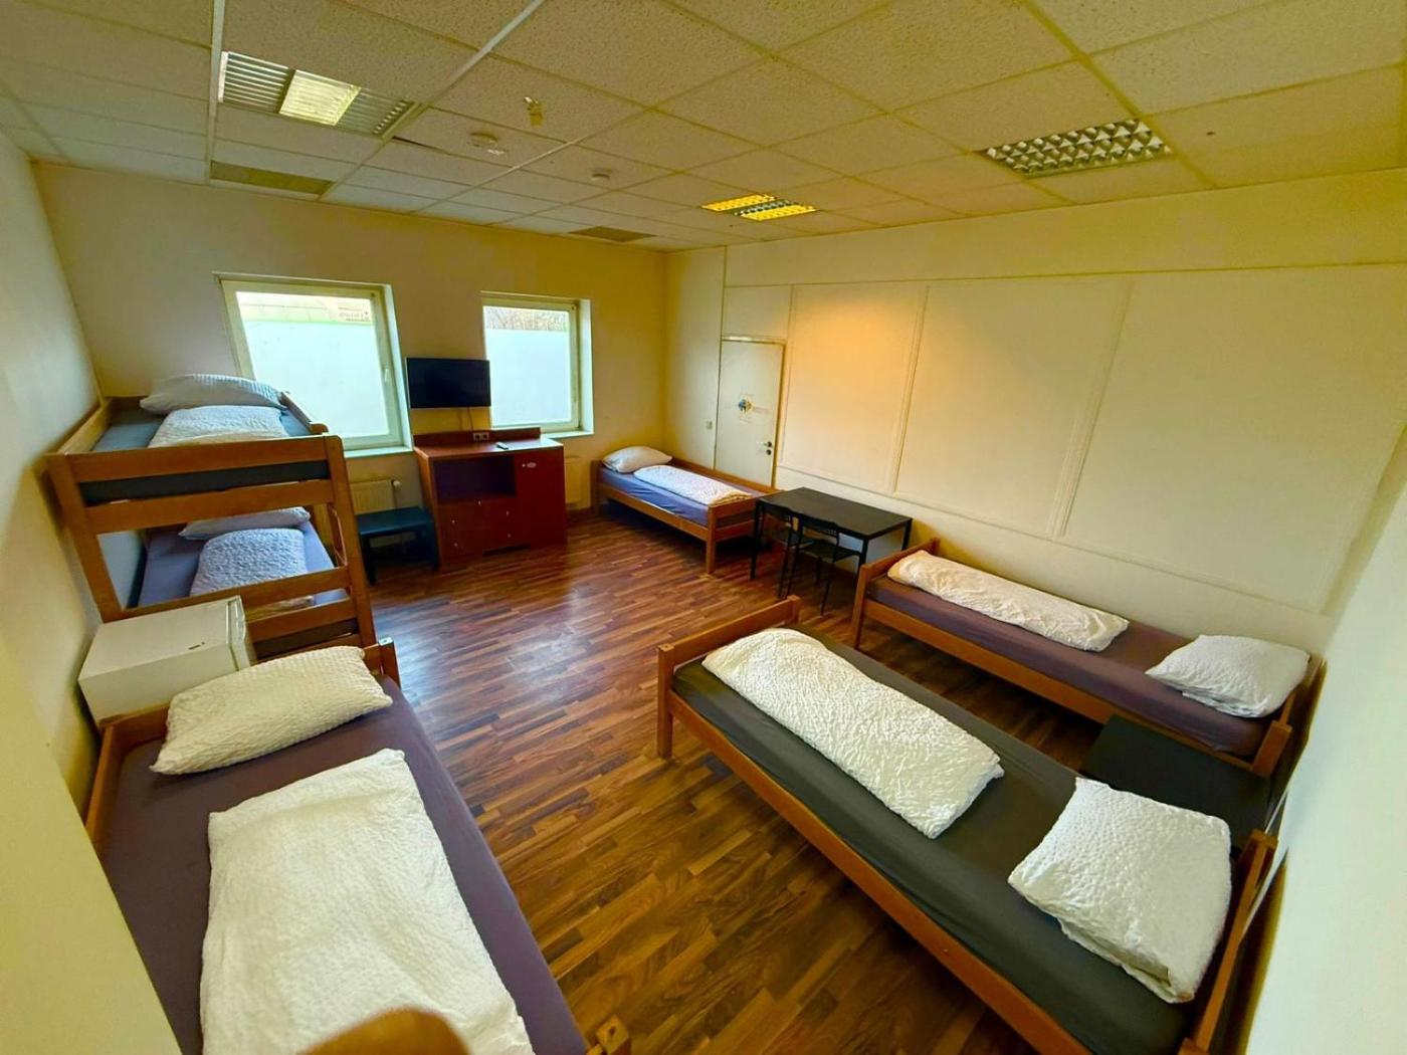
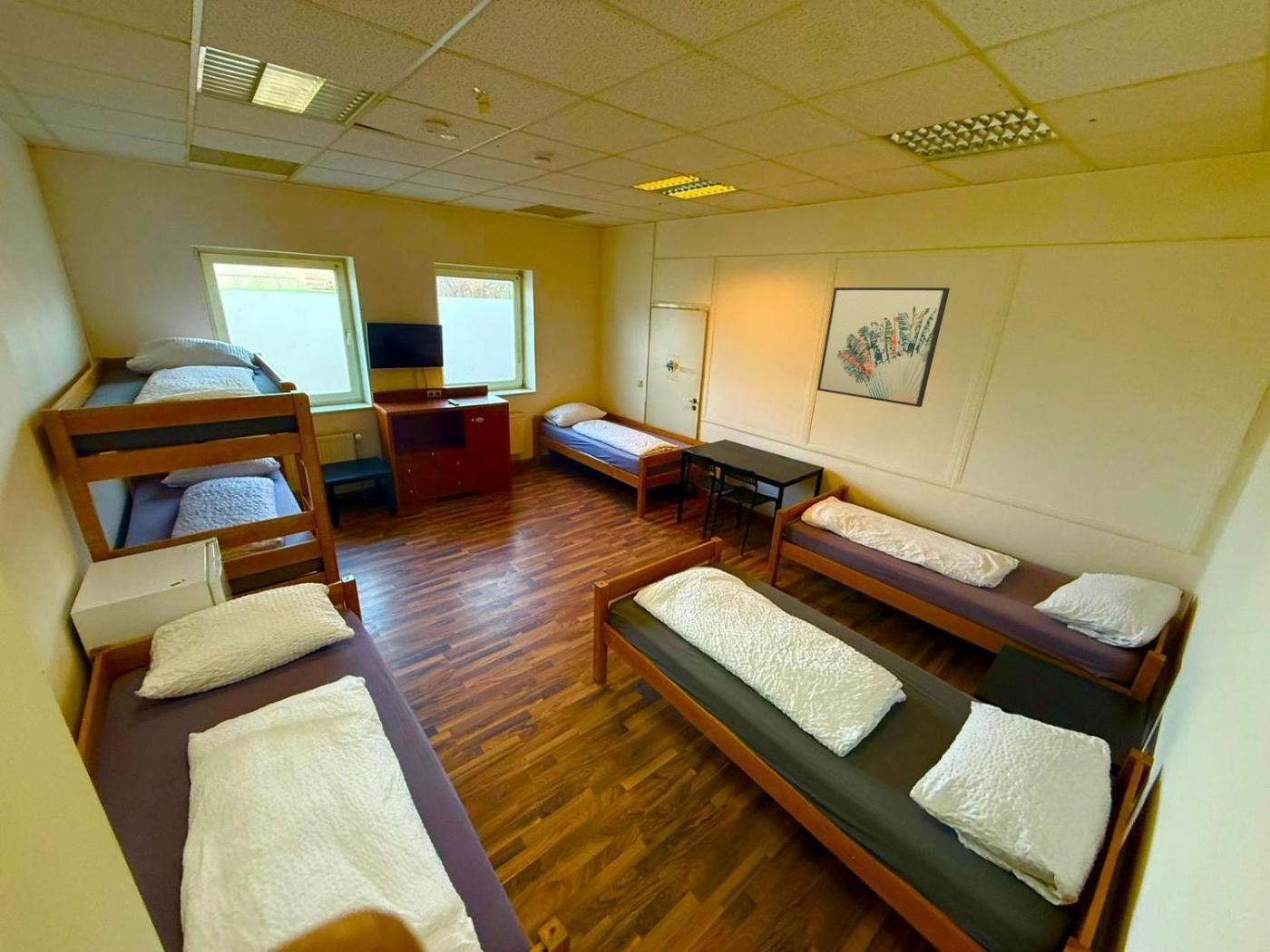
+ wall art (876, 345)
